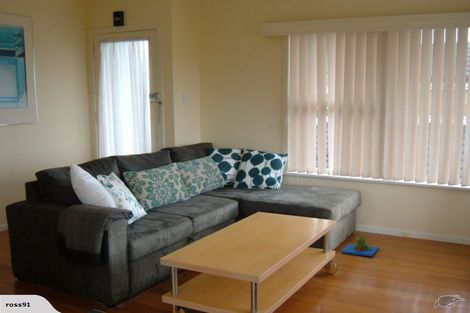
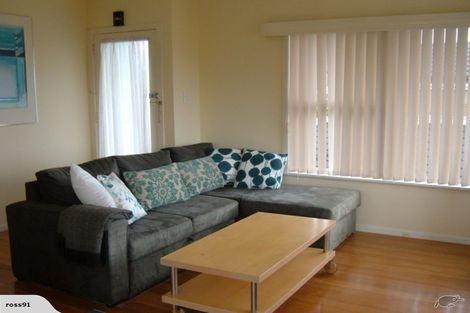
- toy house (360, 243)
